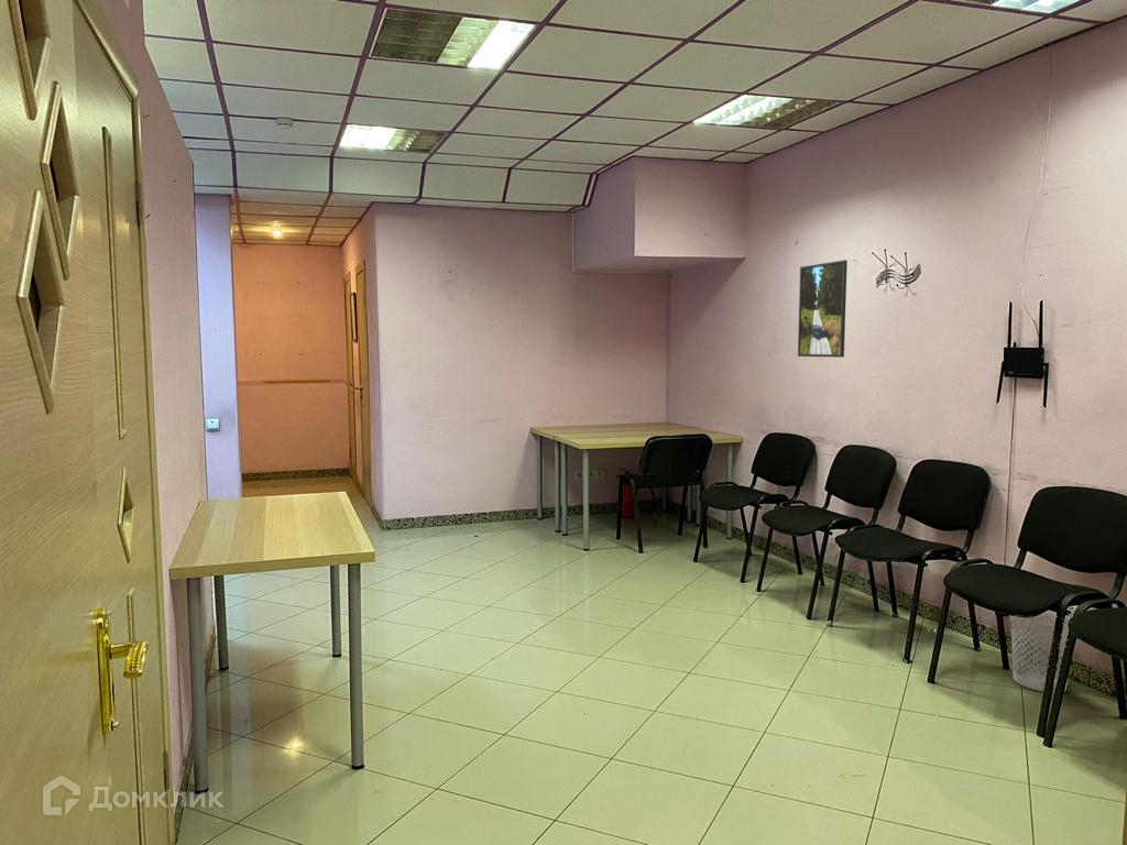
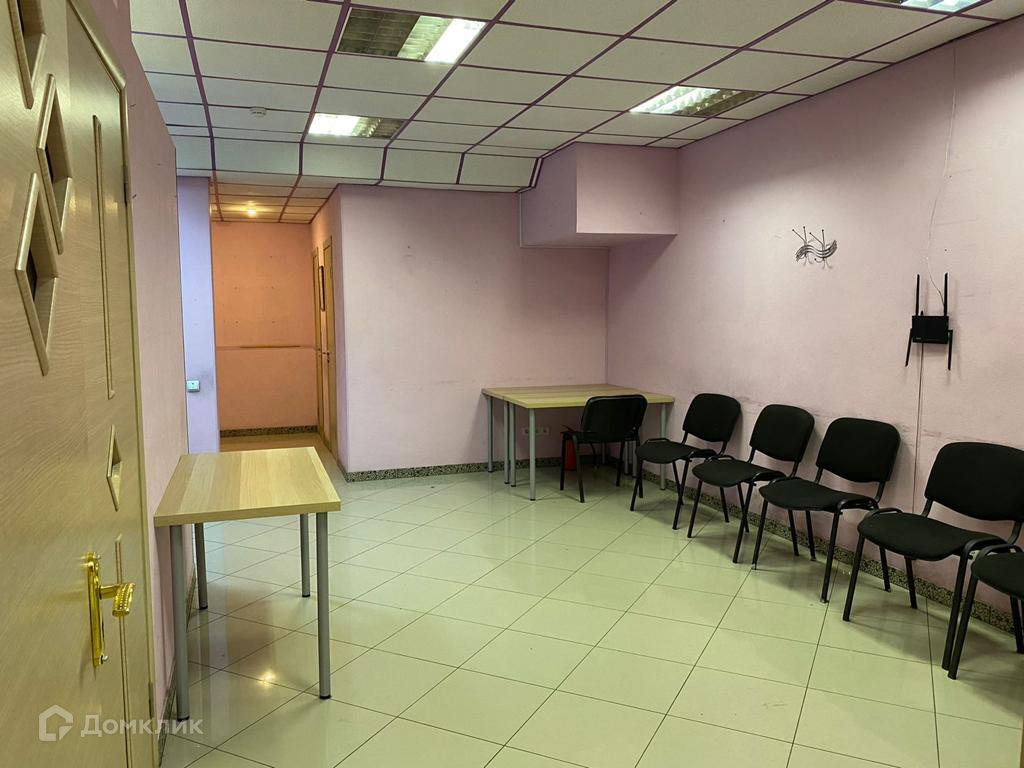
- wastebasket (1040, 648)
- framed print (821, 310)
